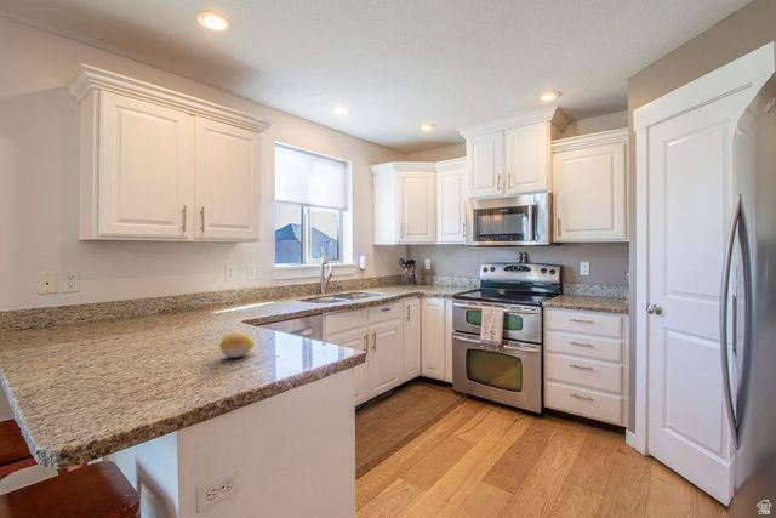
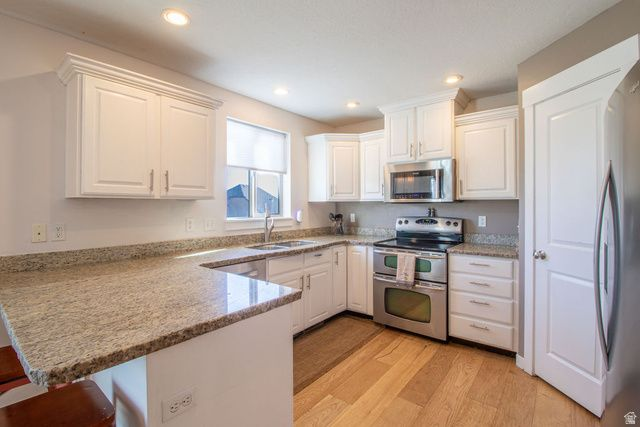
- fruit (236, 343)
